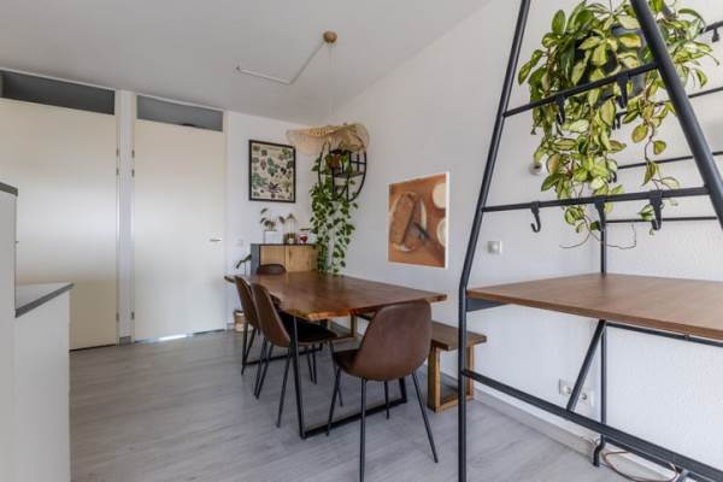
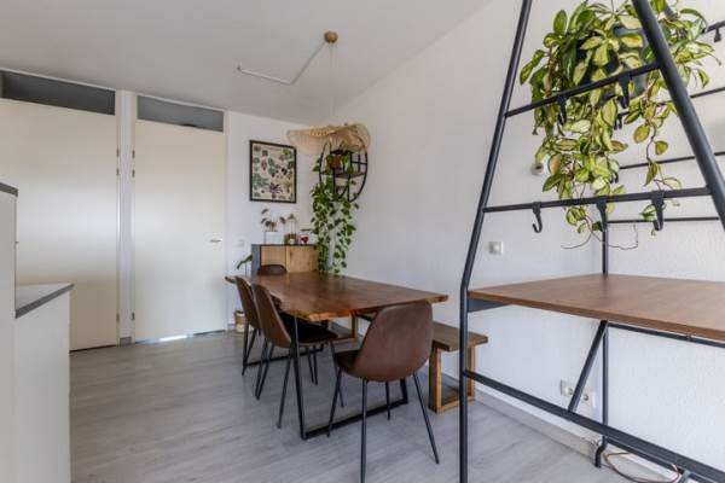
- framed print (415, 222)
